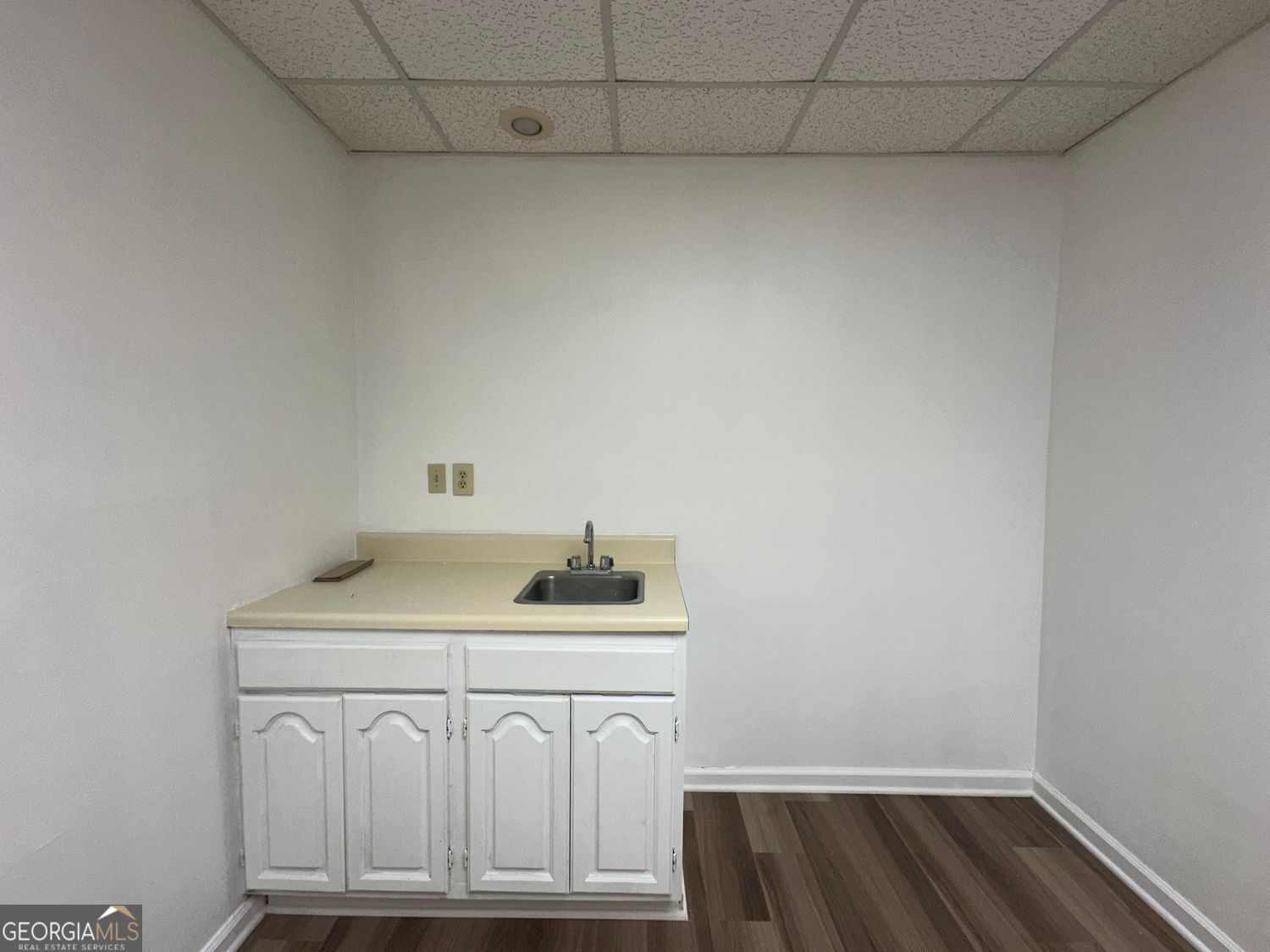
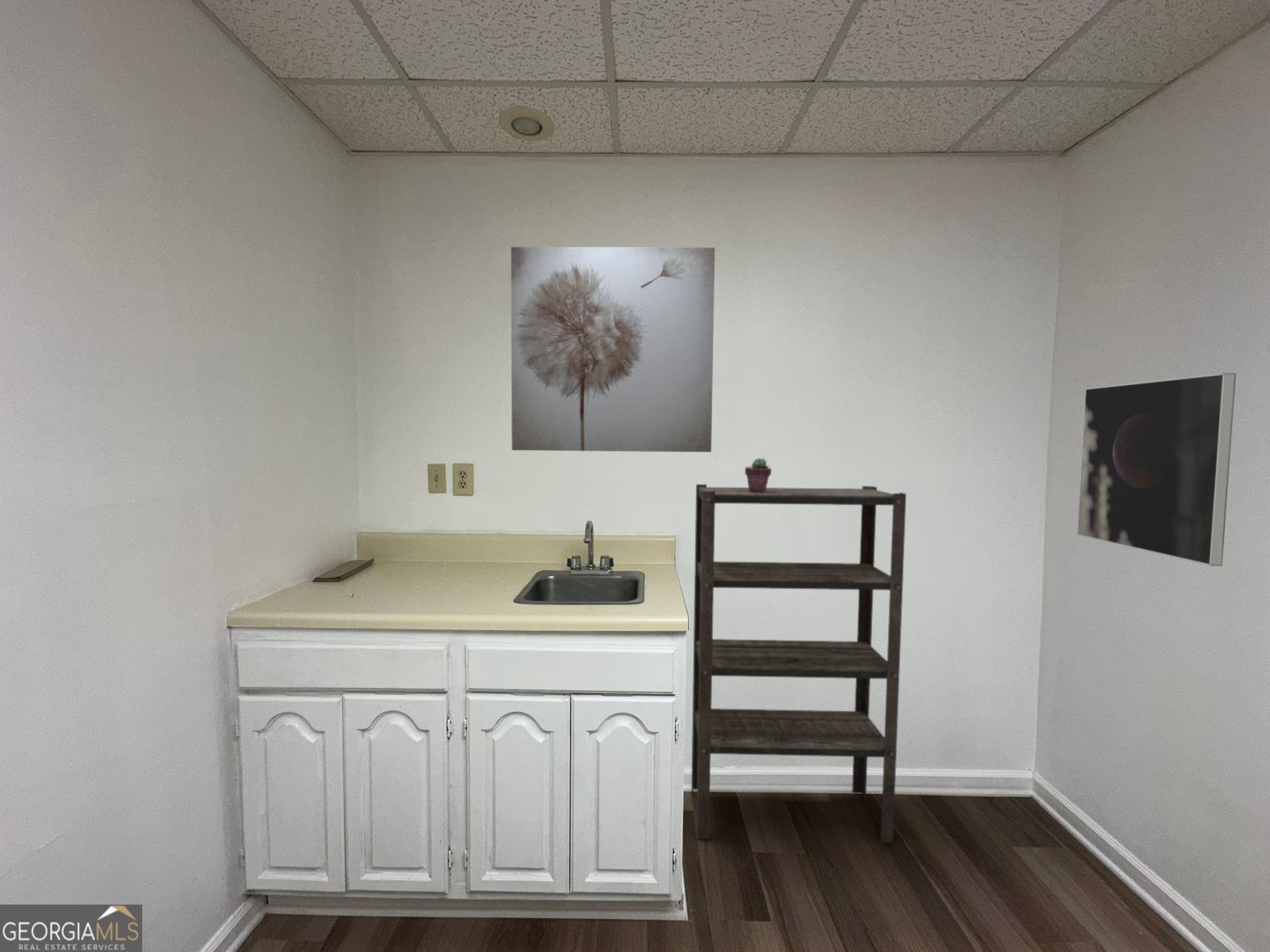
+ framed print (1145, 465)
+ potted succulent (758, 471)
+ shelving unit (789, 654)
+ wall art (611, 350)
